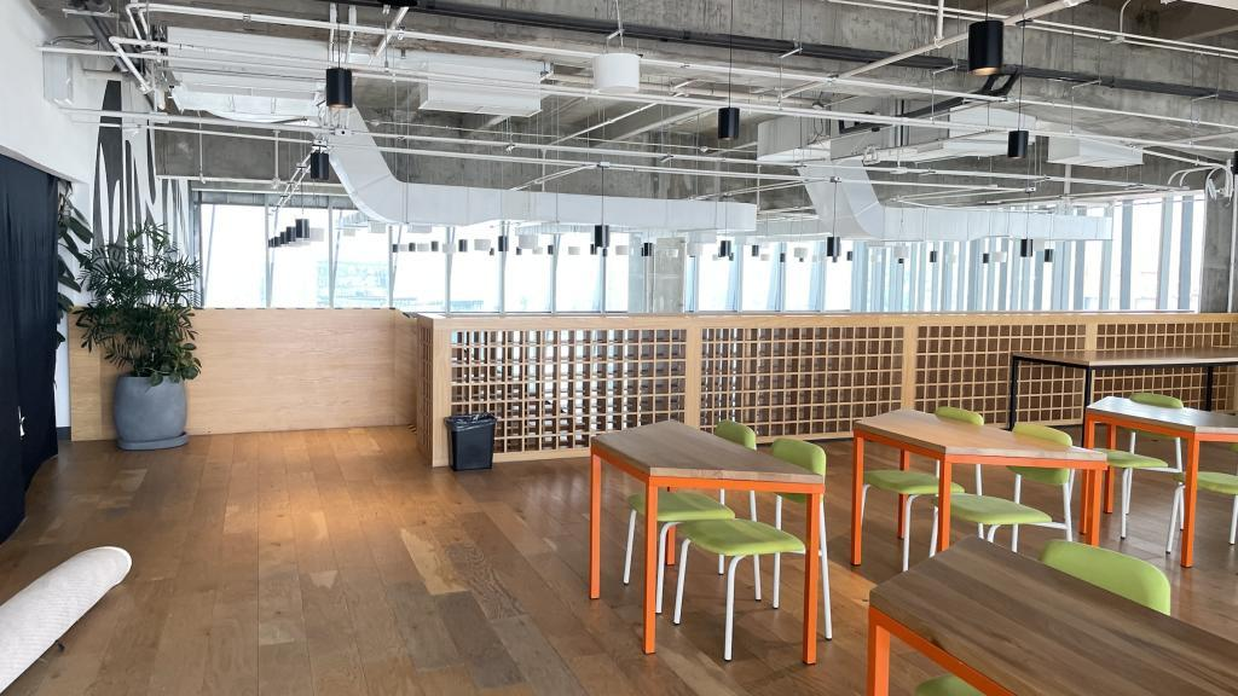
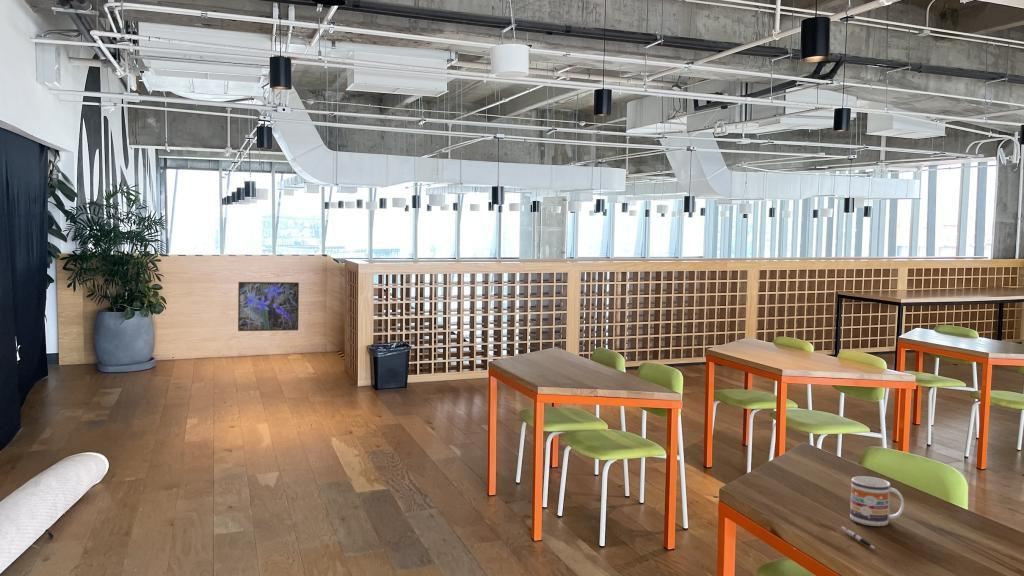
+ mug (874, 501)
+ pen (858, 537)
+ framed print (268, 306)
